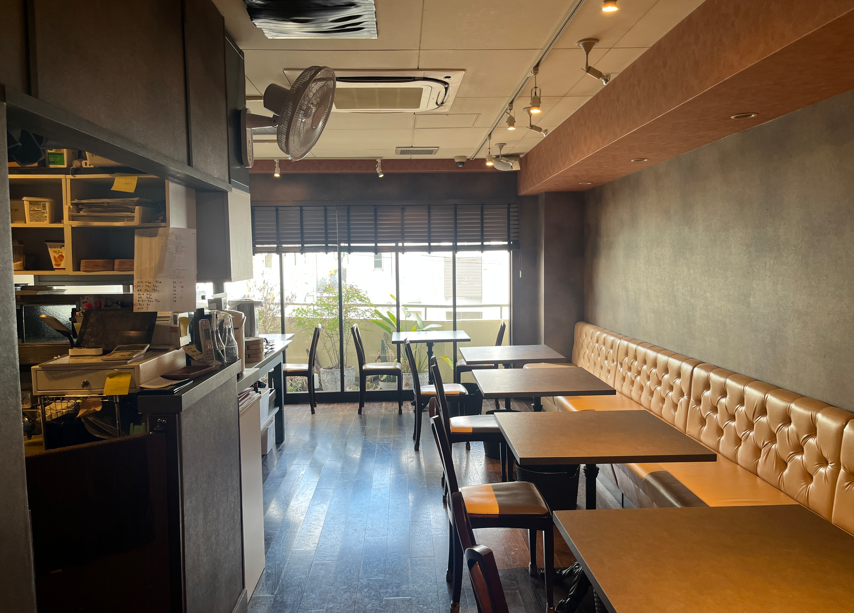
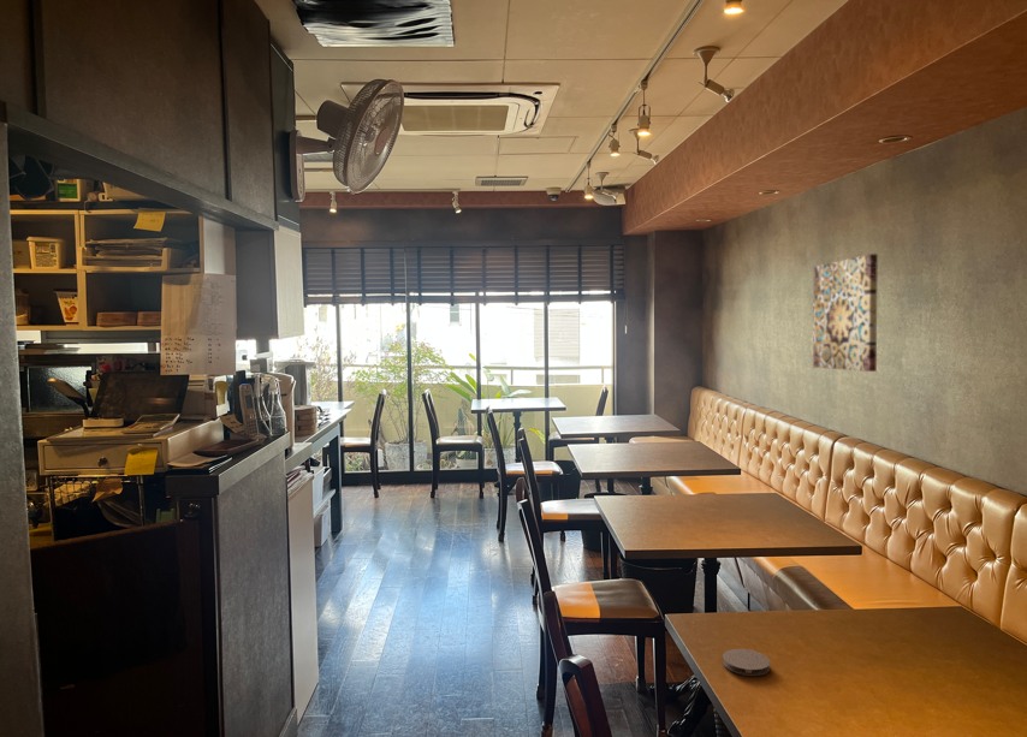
+ wall art (843, 315)
+ coaster (746, 661)
